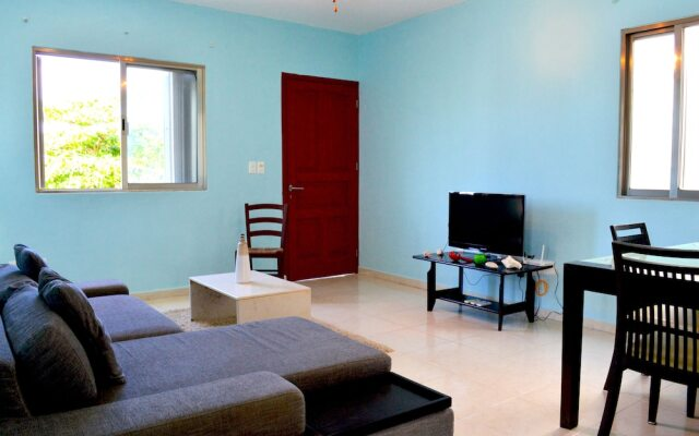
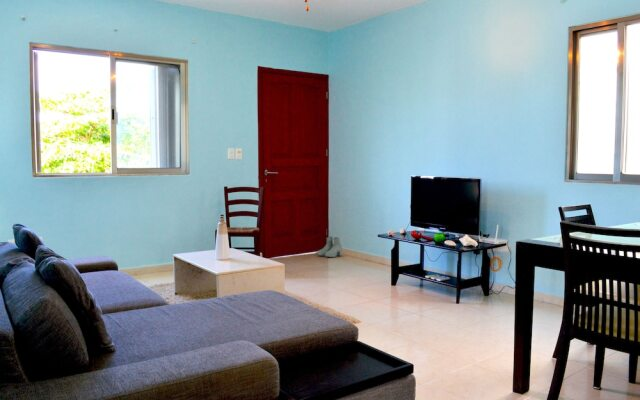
+ boots (330, 246)
